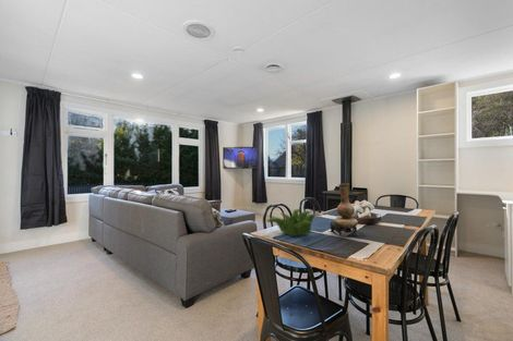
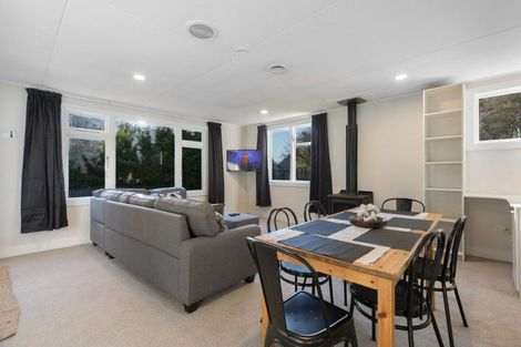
- plant (289, 223)
- vase (345, 208)
